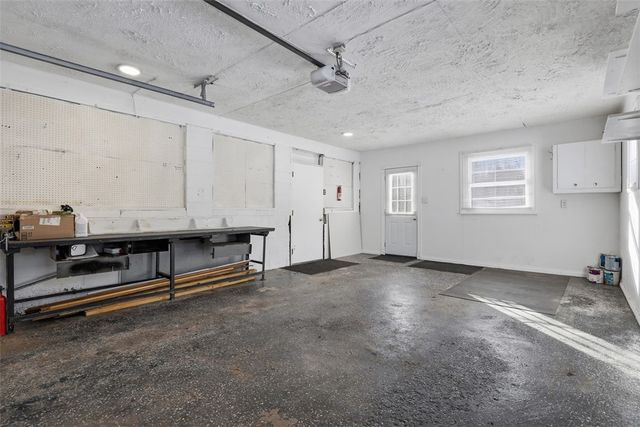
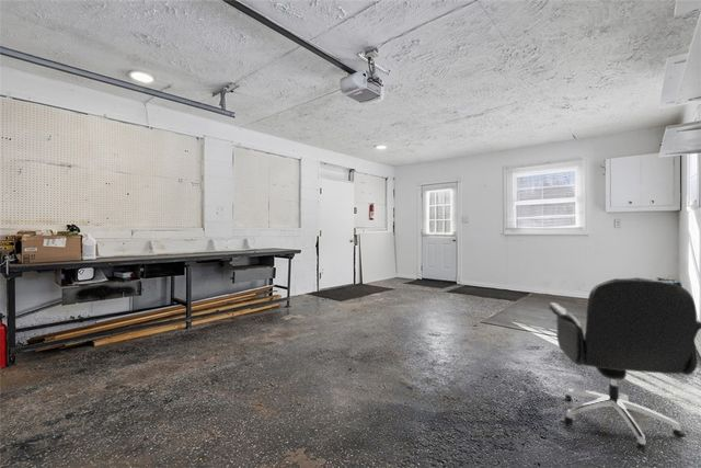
+ office chair (617, 349)
